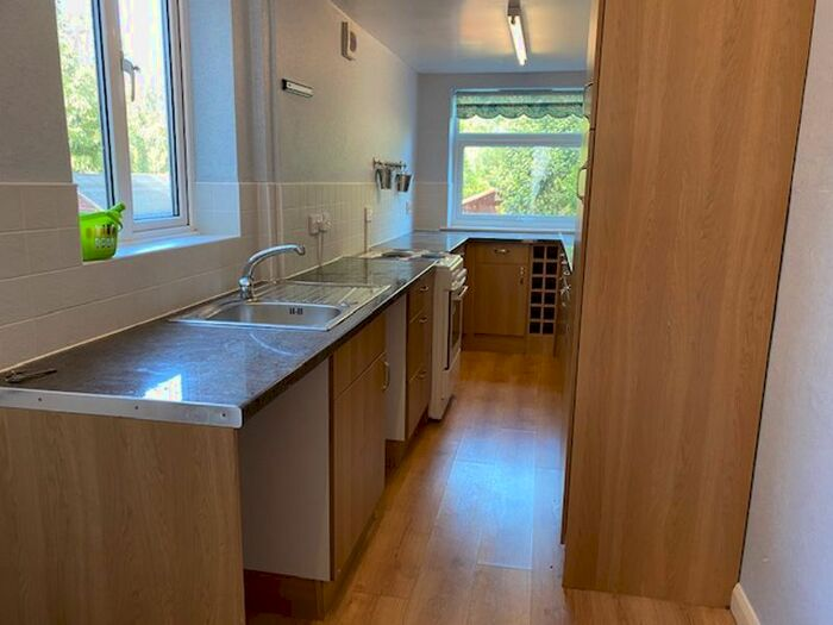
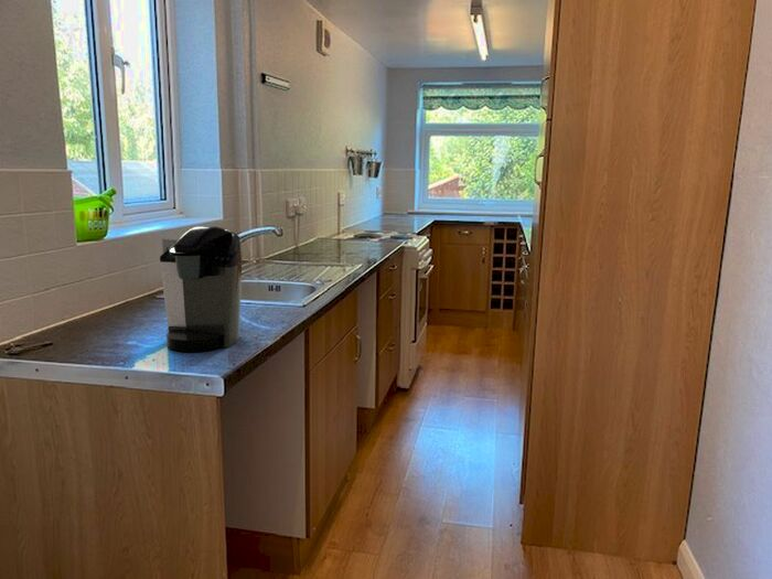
+ coffee maker (185, 282)
